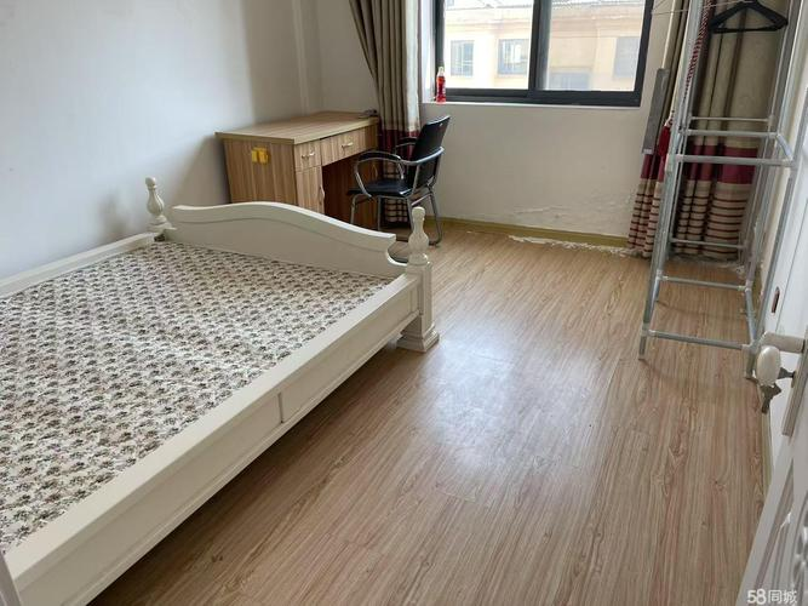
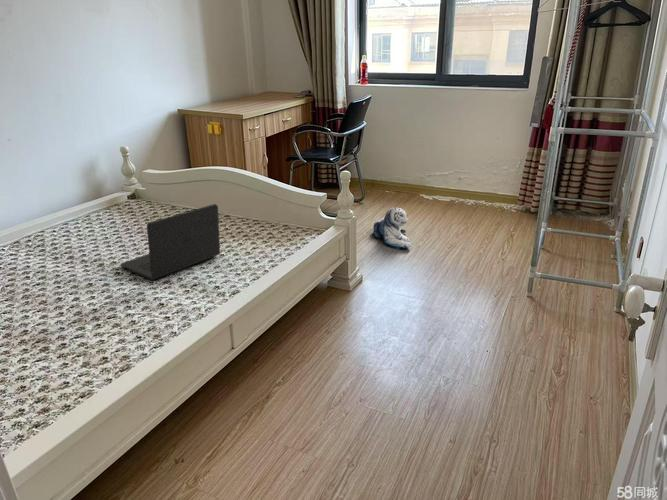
+ plush toy (395, 222)
+ laptop (169, 235)
